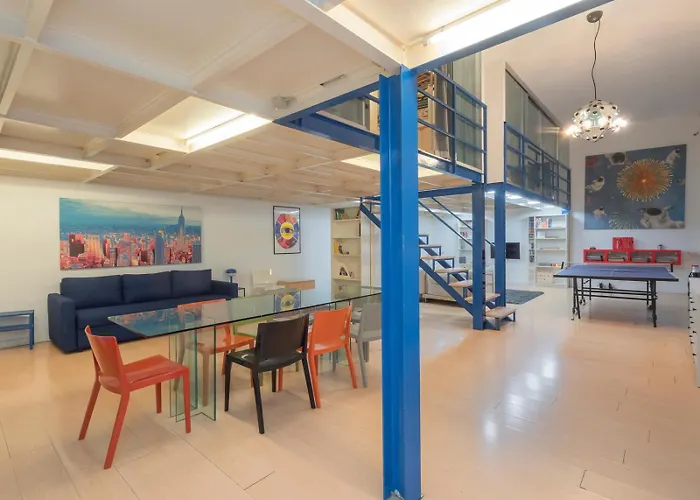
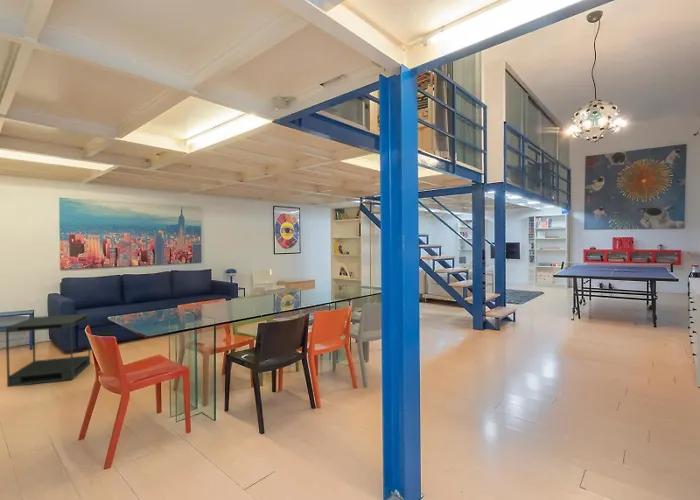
+ side table (51, 359)
